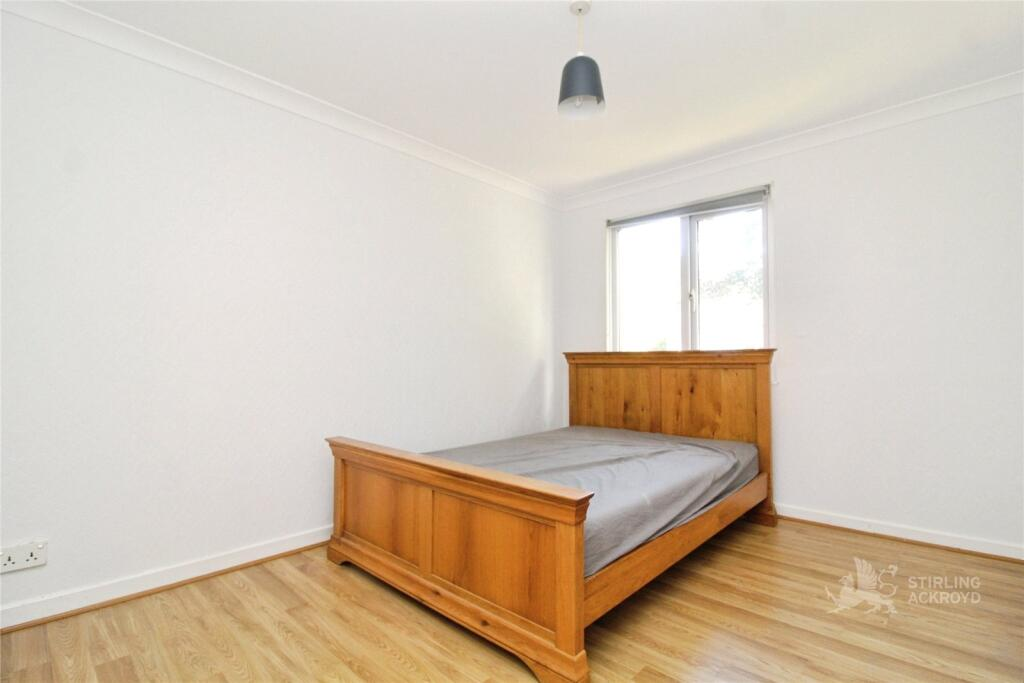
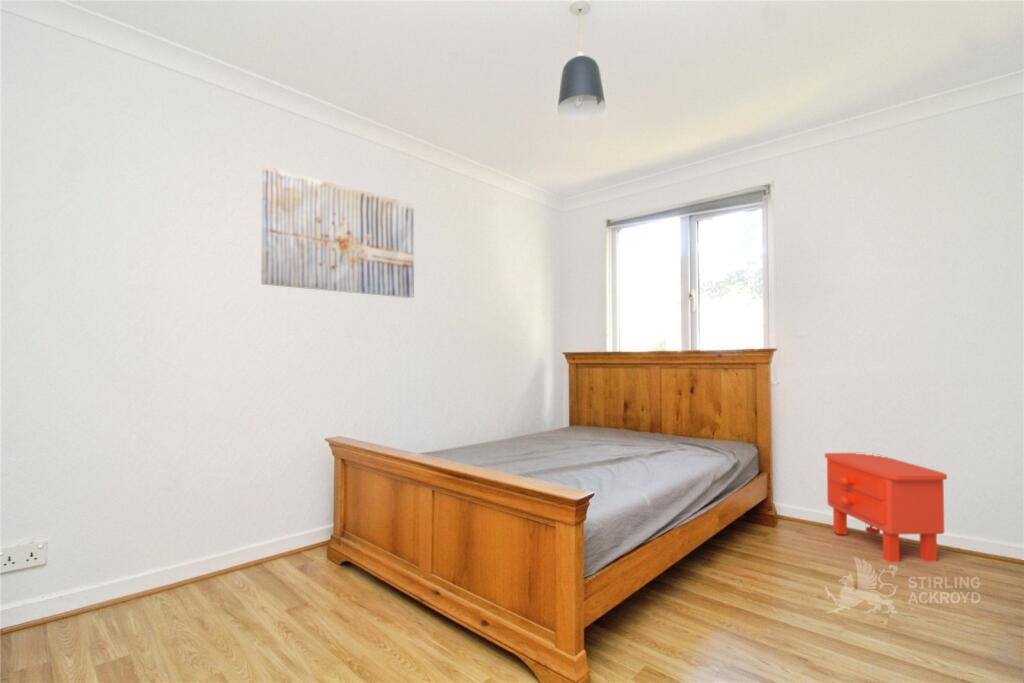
+ wall art (346, 239)
+ nightstand (880, 504)
